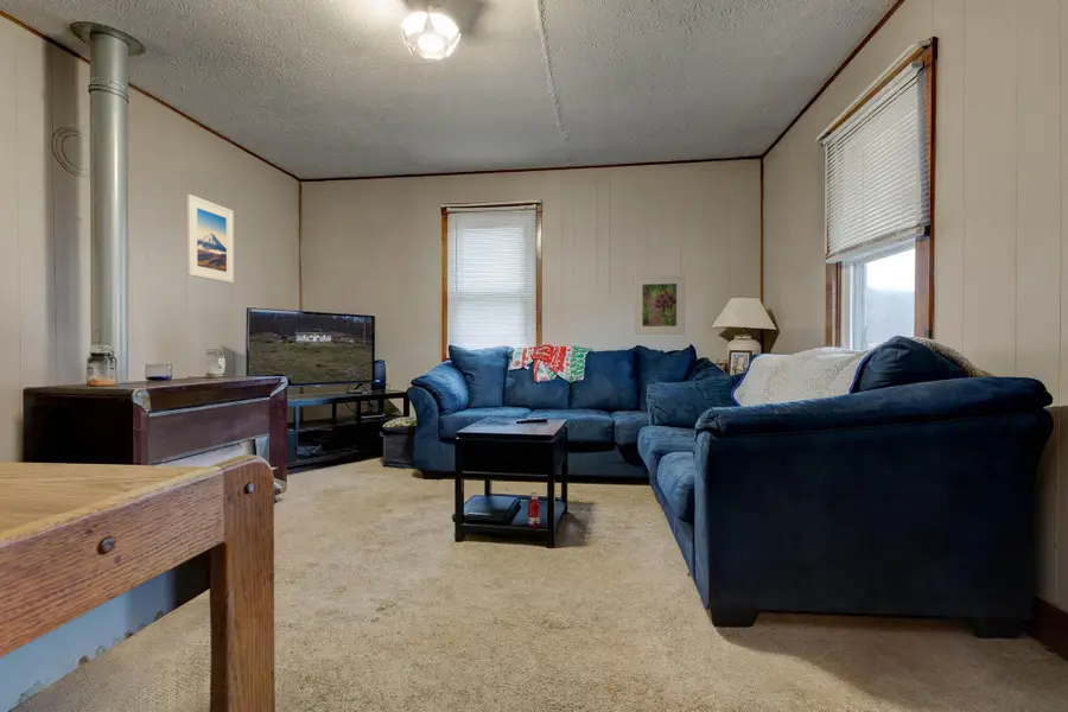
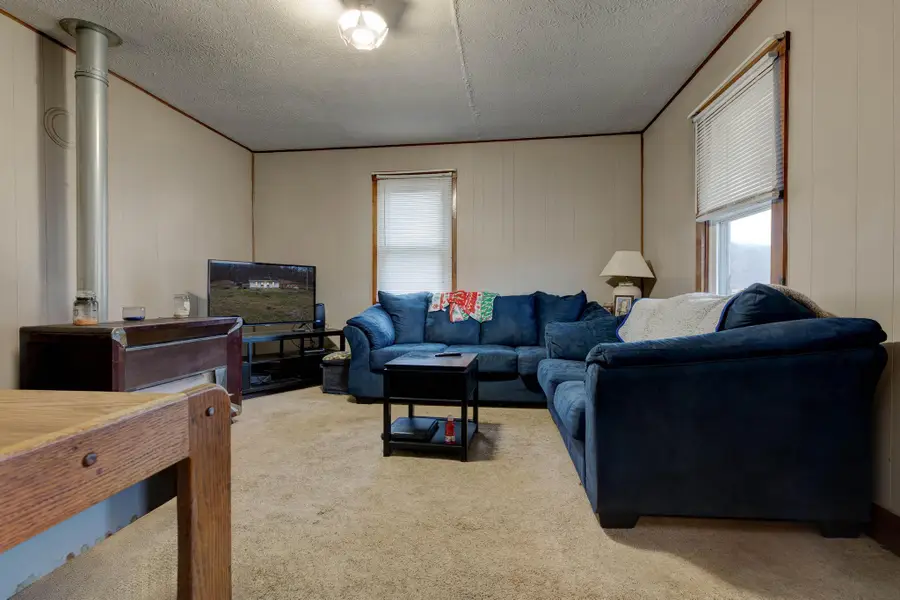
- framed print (211, 241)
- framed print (659, 305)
